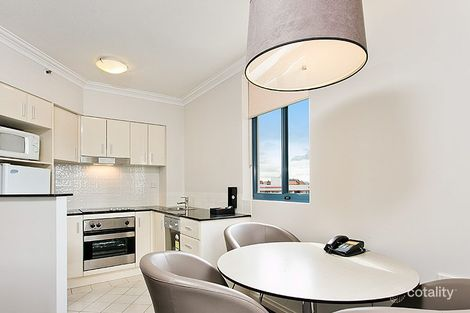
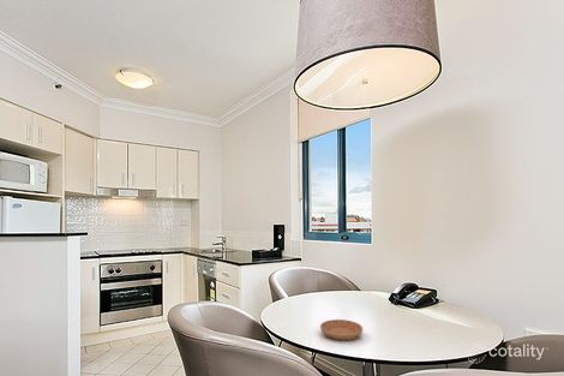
+ saucer (341, 329)
